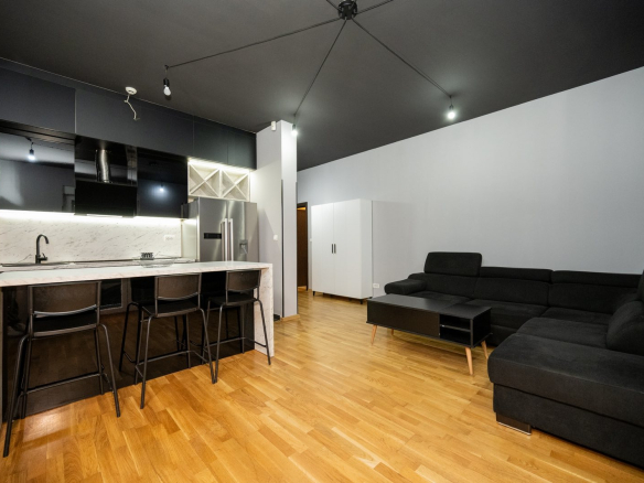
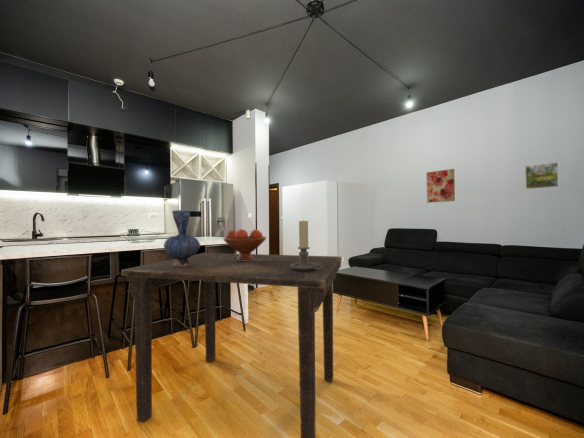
+ vase (182, 237)
+ dining table (214, 329)
+ wall art (440, 186)
+ candle holder (306, 244)
+ fruit bowl (245, 244)
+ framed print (541, 176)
